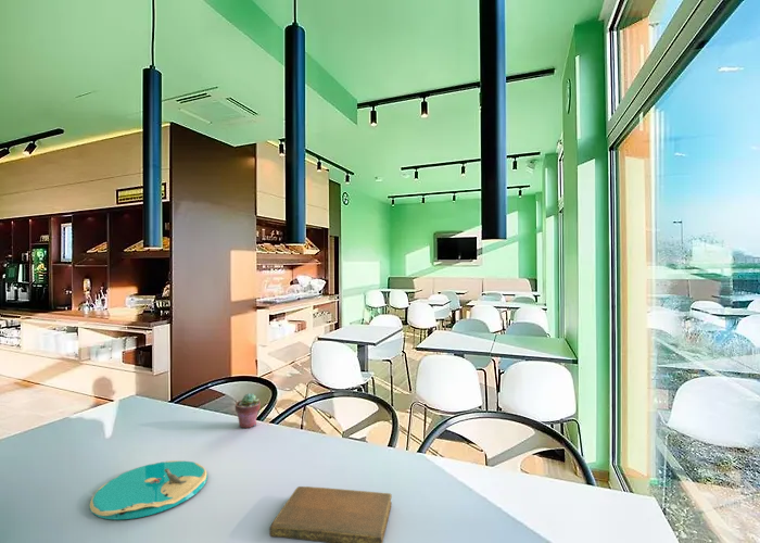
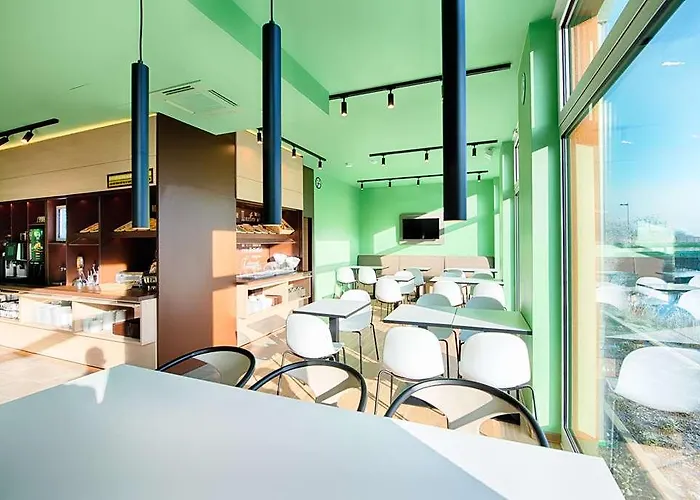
- potted succulent (248, 408)
- notebook (334, 514)
- plate (152, 478)
